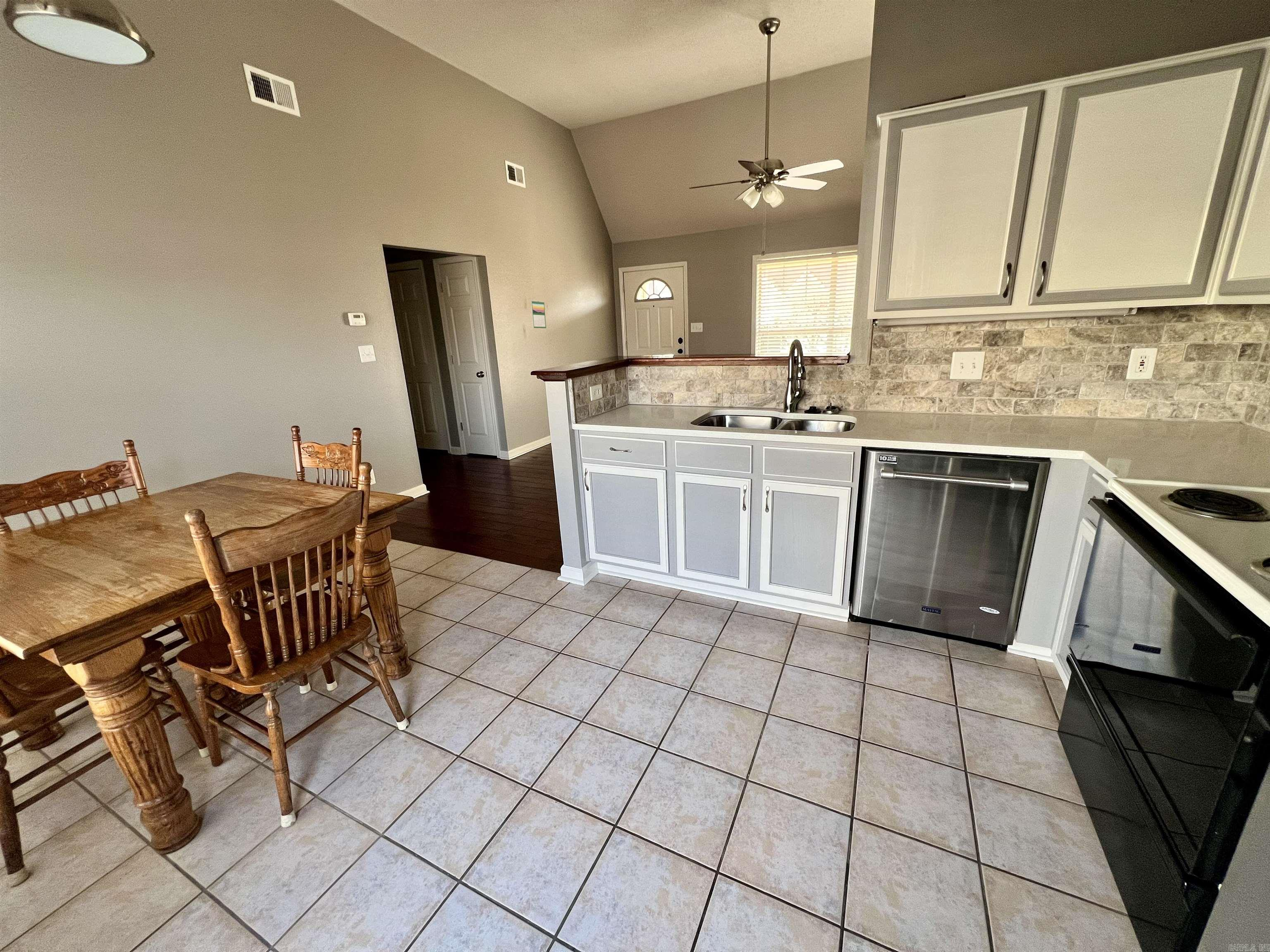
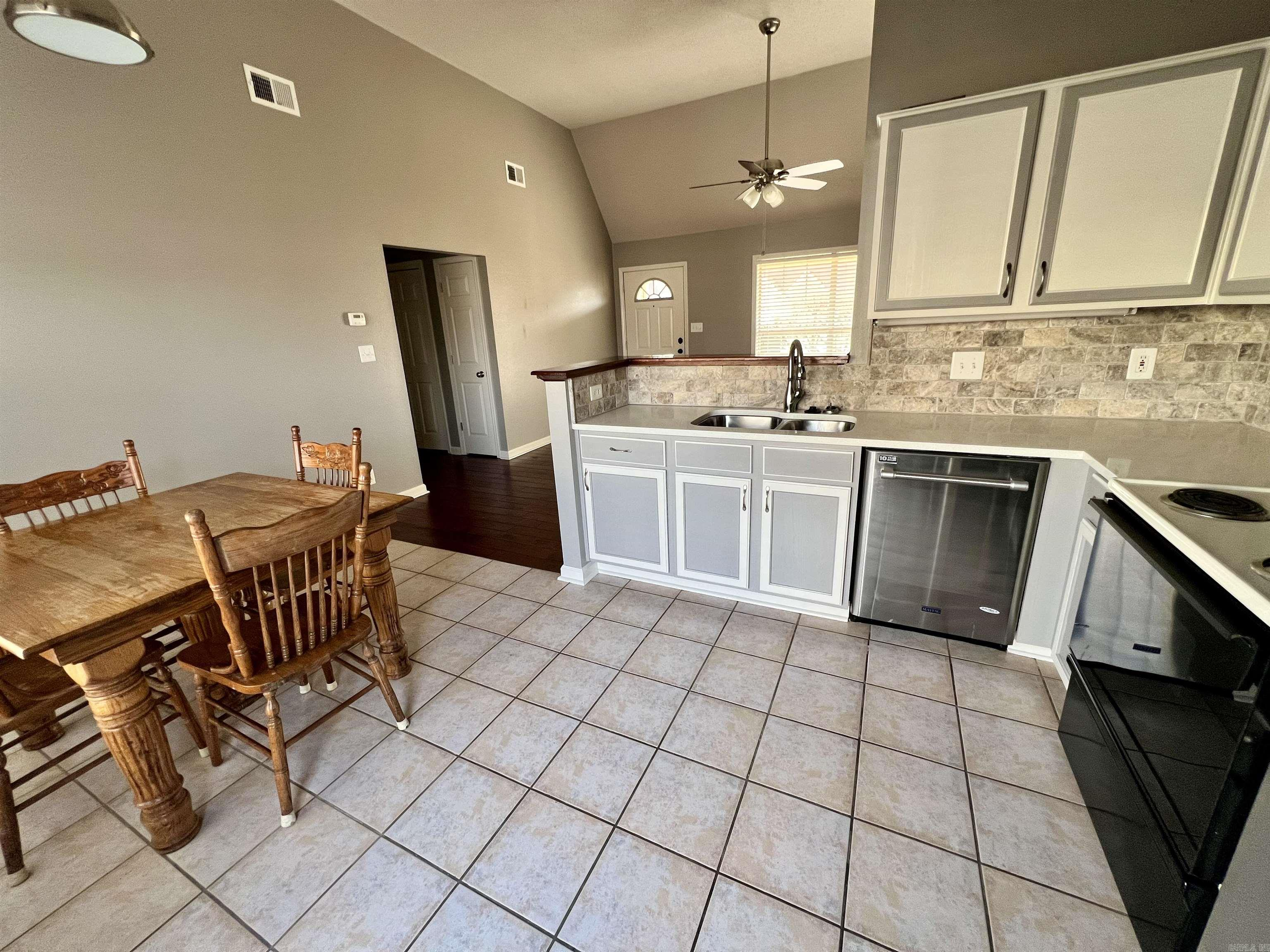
- calendar (539, 314)
